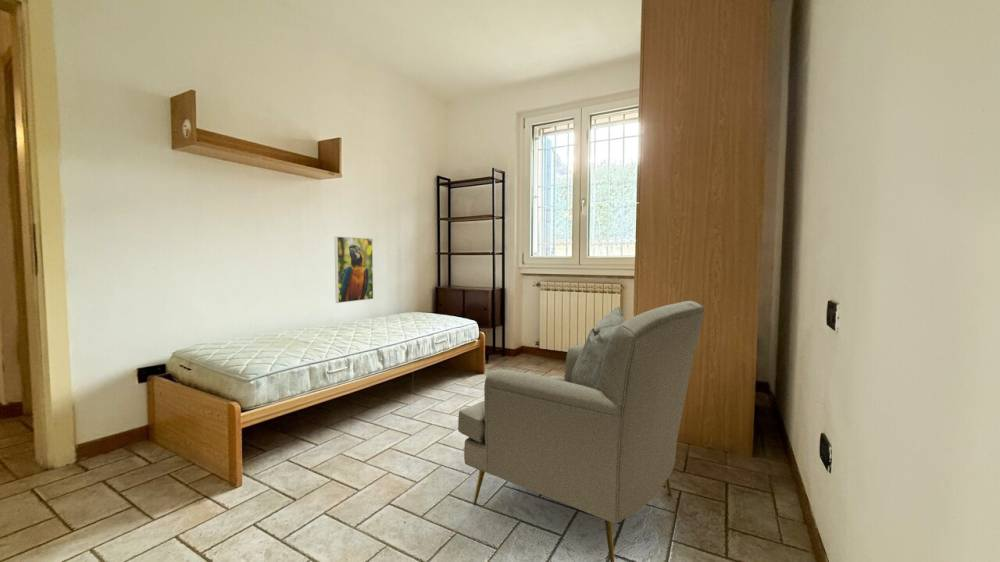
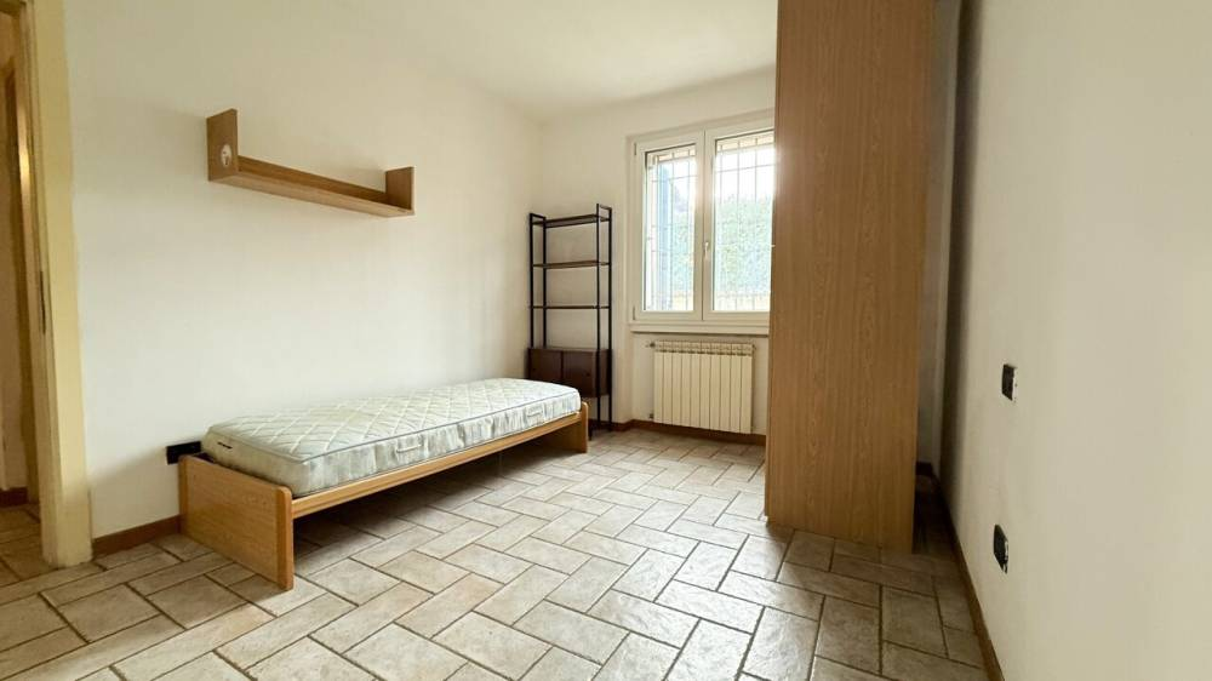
- armchair (587, 399)
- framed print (354, 269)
